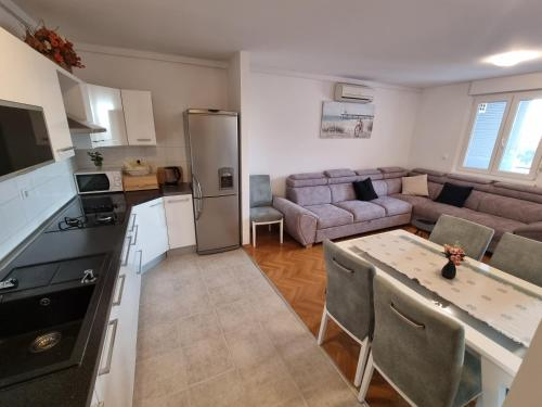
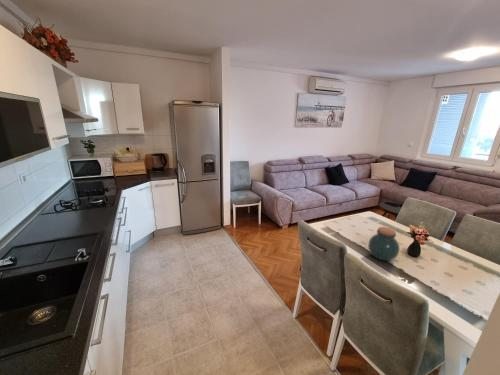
+ jar (384, 243)
